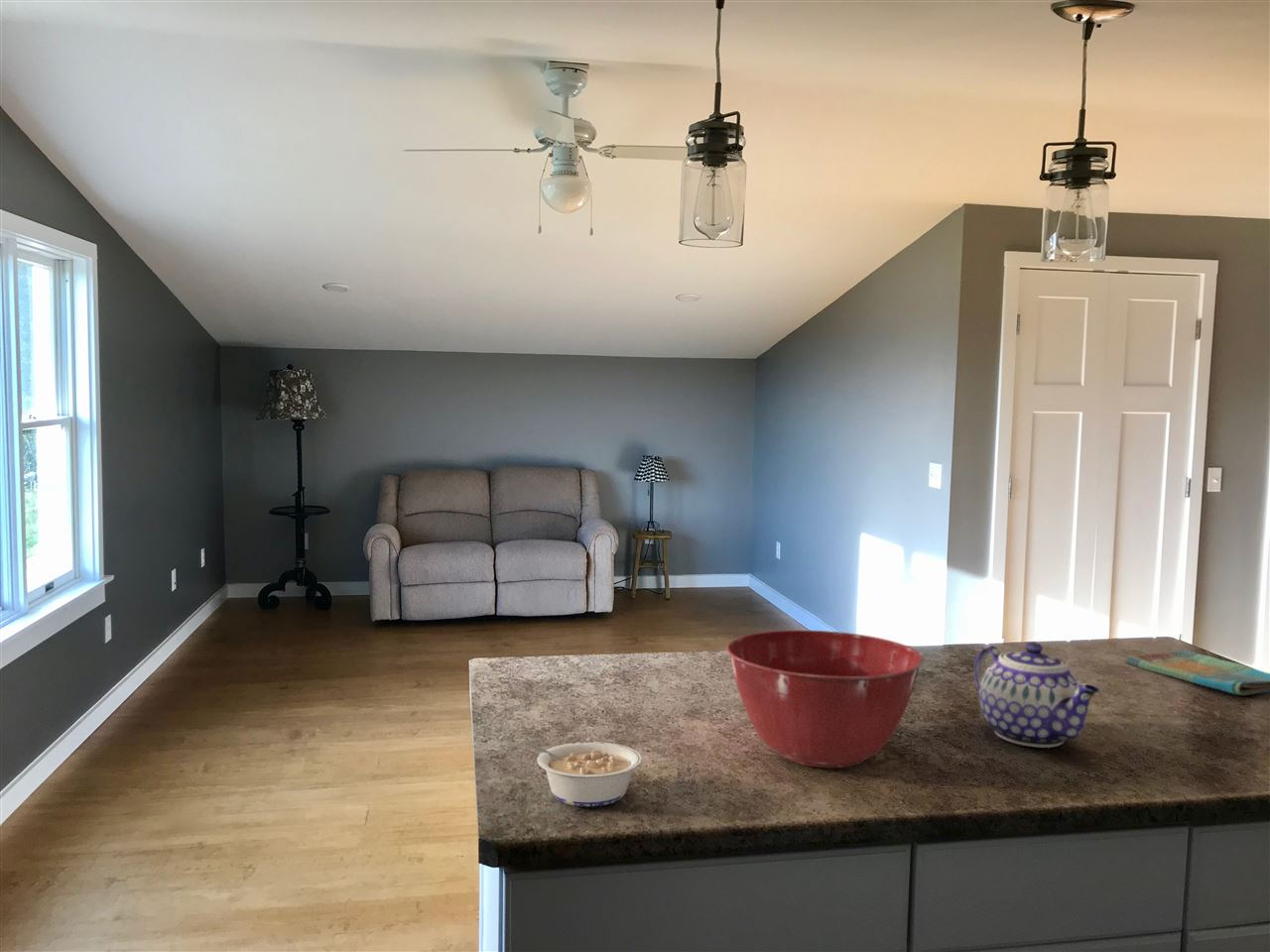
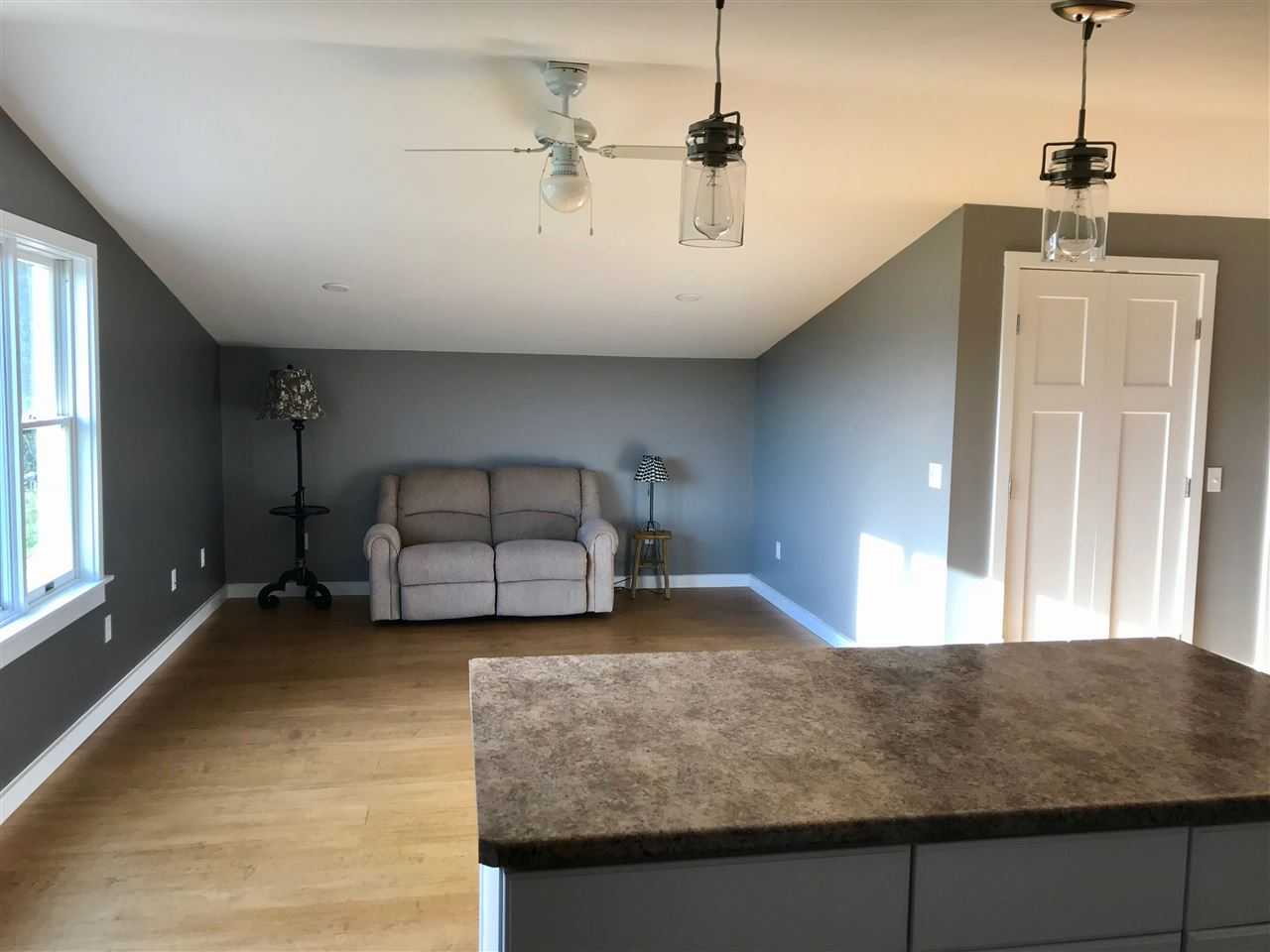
- teapot (1031, 689)
- dish towel (1207, 669)
- mixing bowl (821, 700)
- legume (585, 773)
